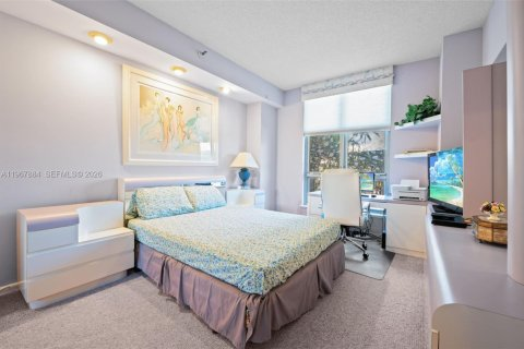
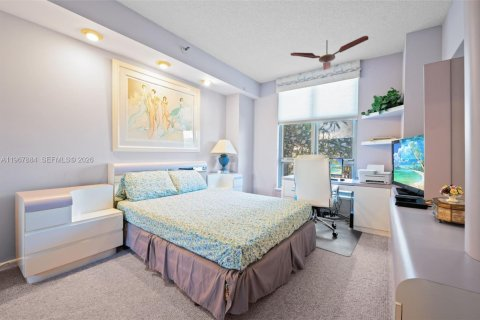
+ ceiling fan (326, 54)
